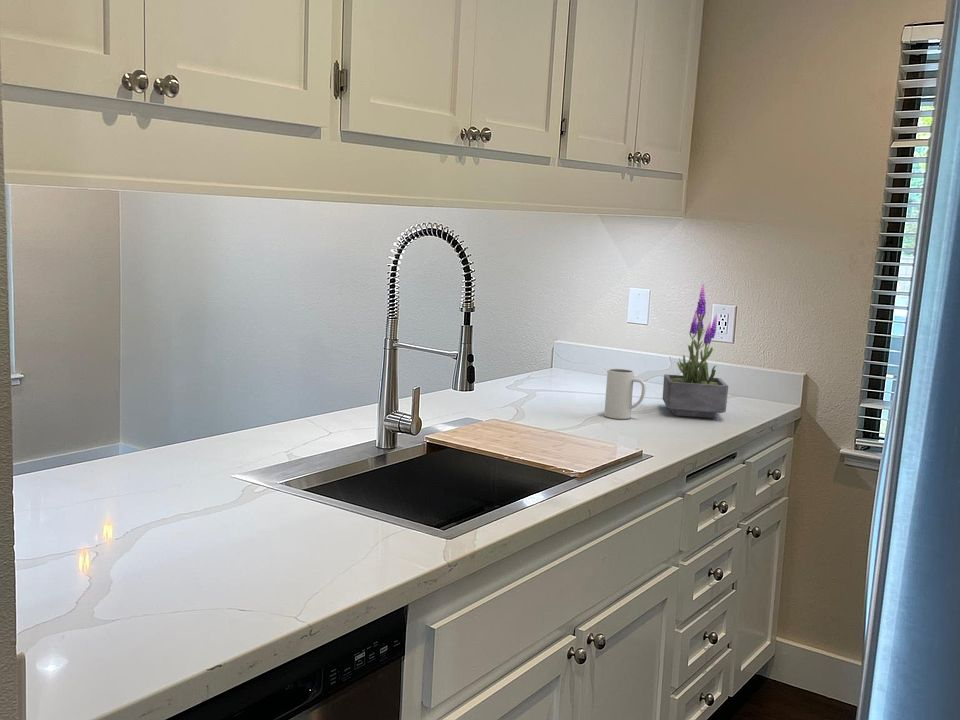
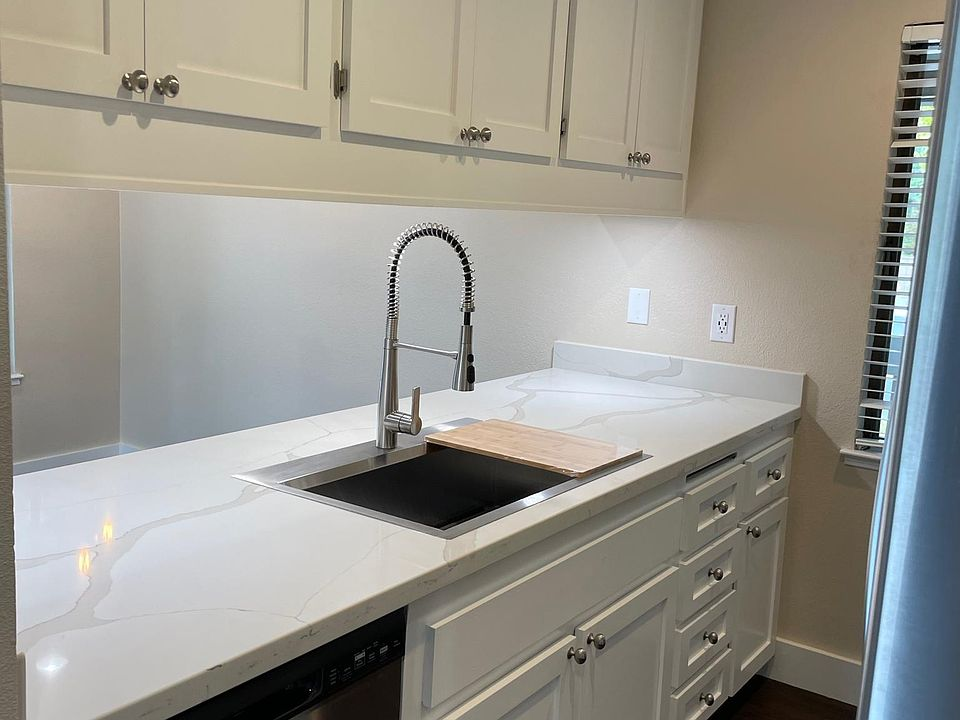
- mug (625, 394)
- potted plant (698, 348)
